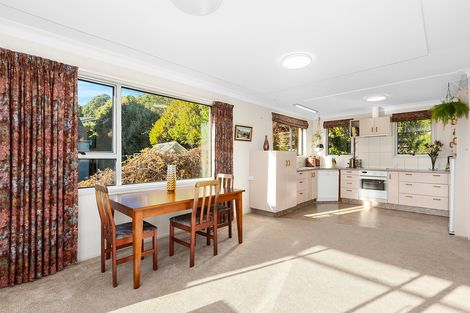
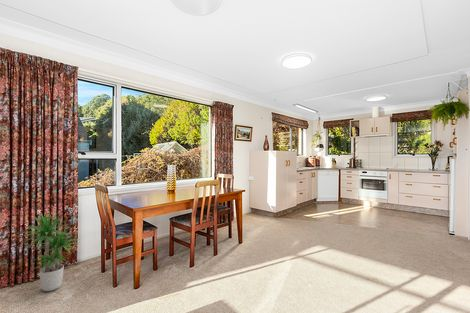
+ potted plant (51, 249)
